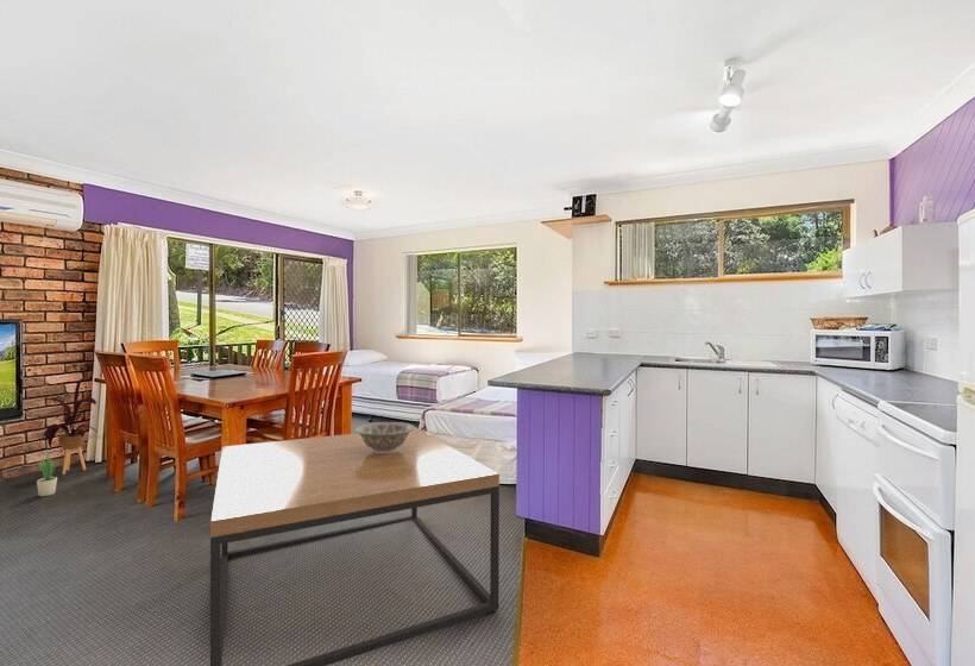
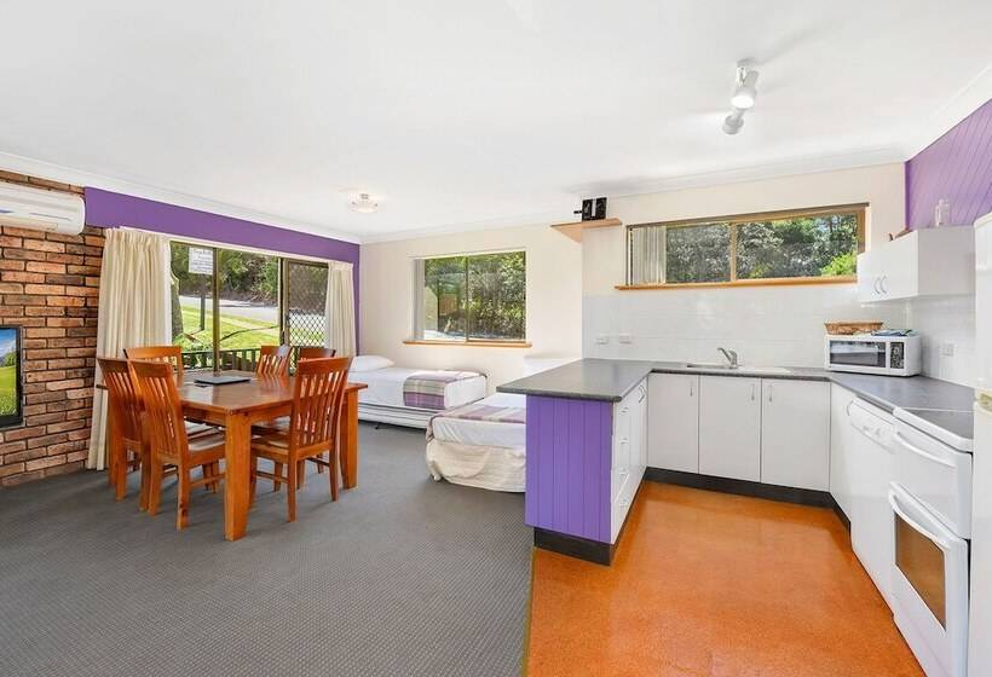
- decorative bowl (384, 438)
- house plant (67, 425)
- potted plant (46, 472)
- coffee table (346, 520)
